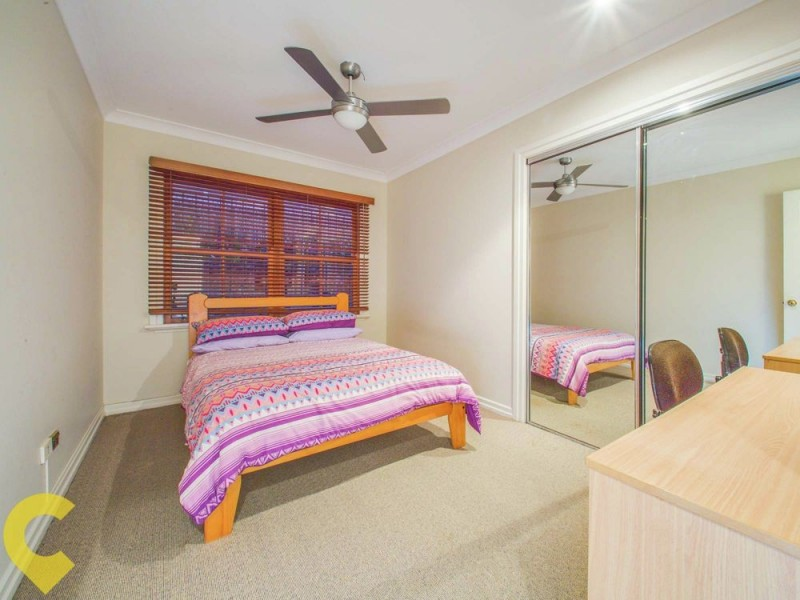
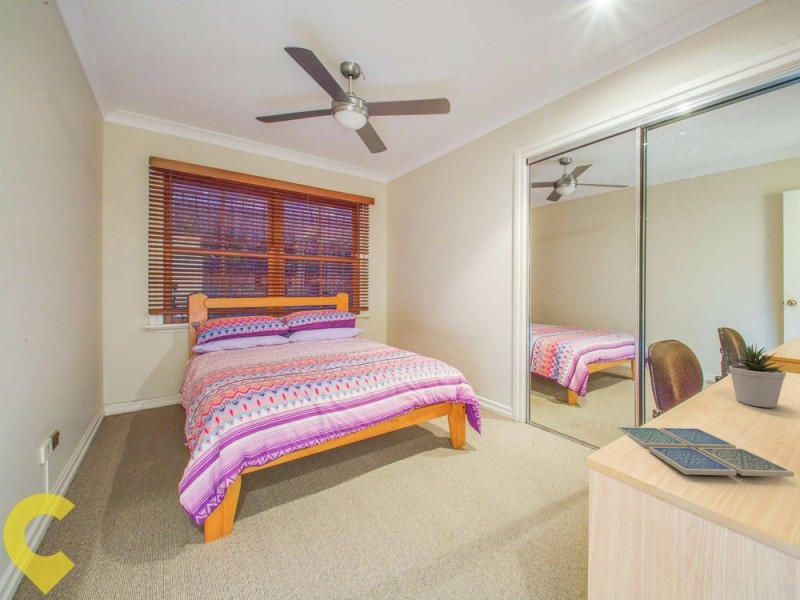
+ potted plant (757, 373)
+ drink coaster (692, 448)
